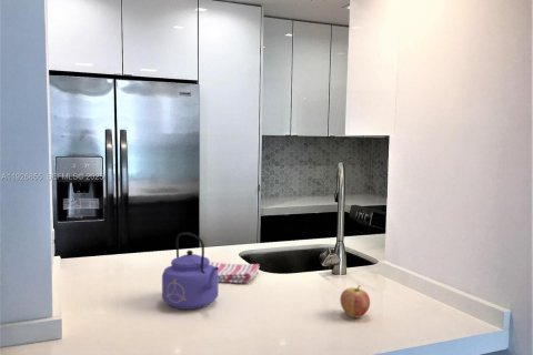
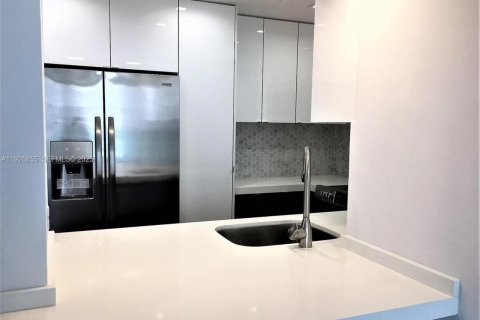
- dish towel (223, 270)
- kettle (194, 270)
- fruit (354, 301)
